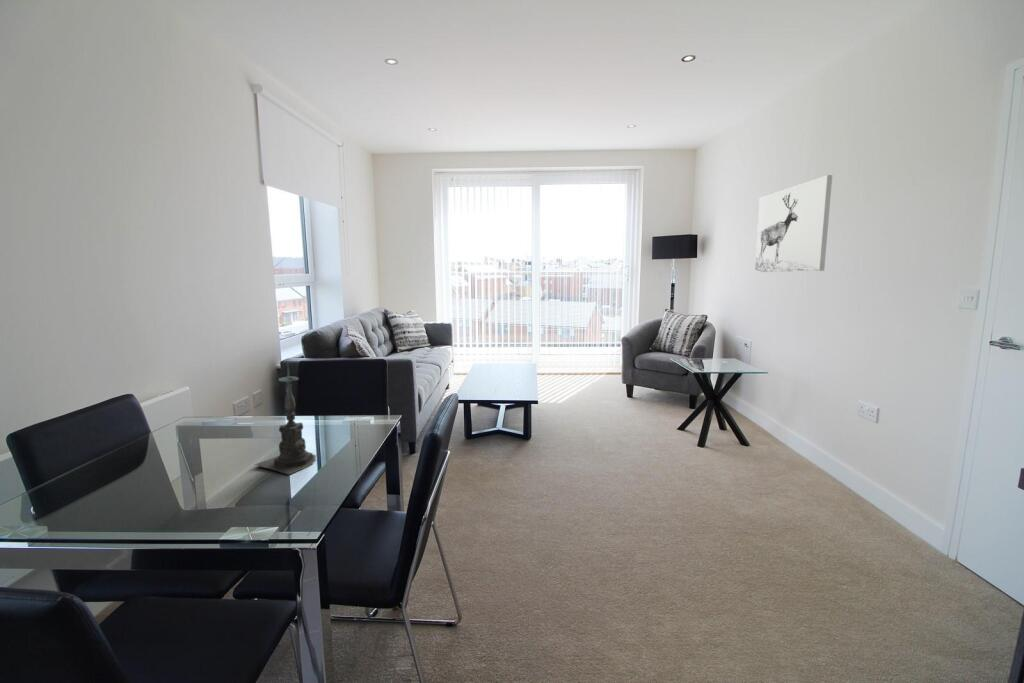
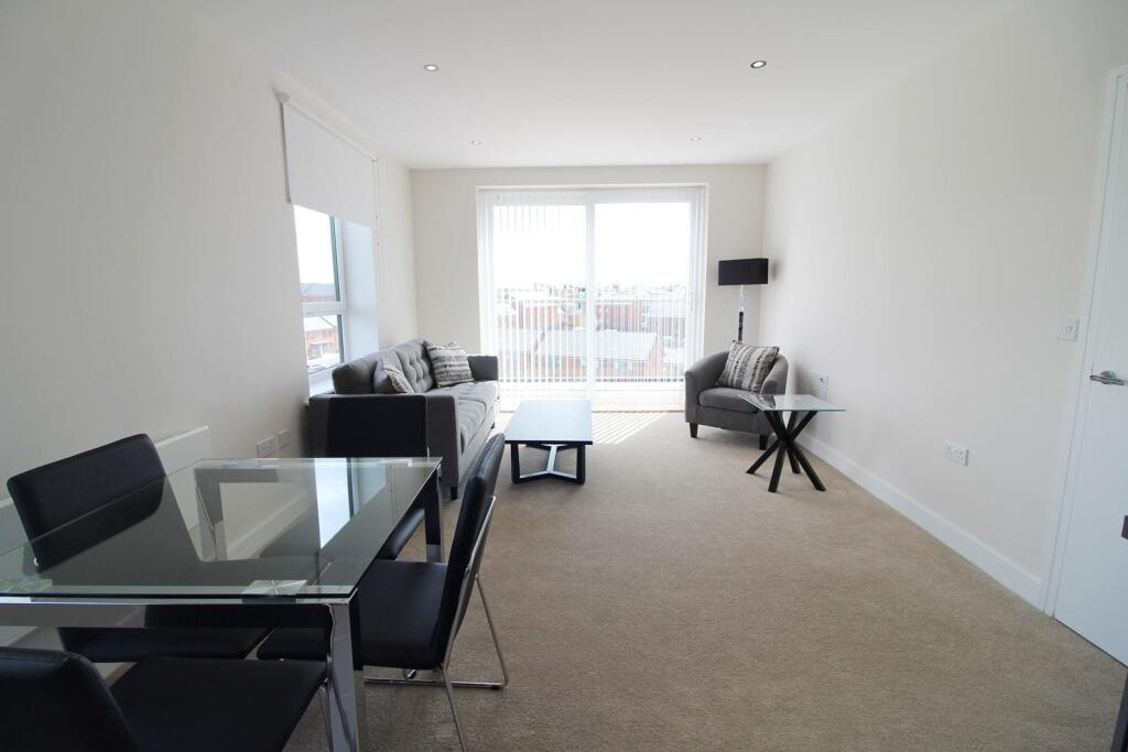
- wall art (788, 230)
- candle holder (289, 413)
